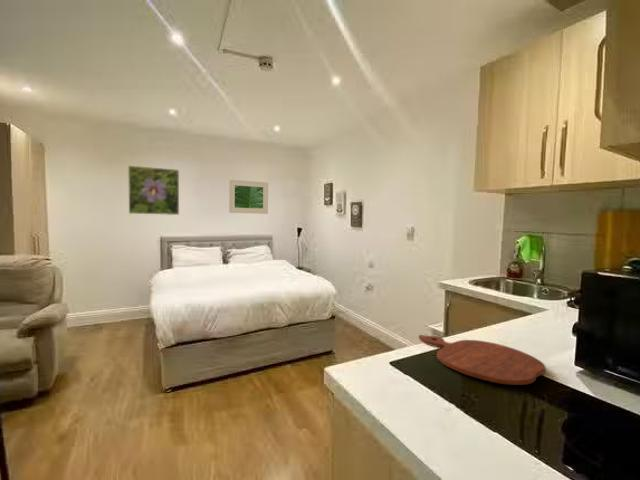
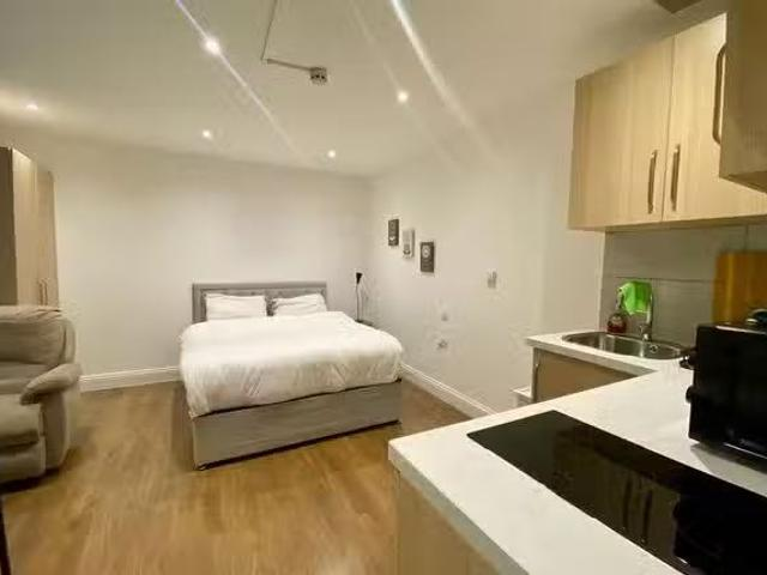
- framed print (249, 197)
- cutting board (470, 353)
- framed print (154, 191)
